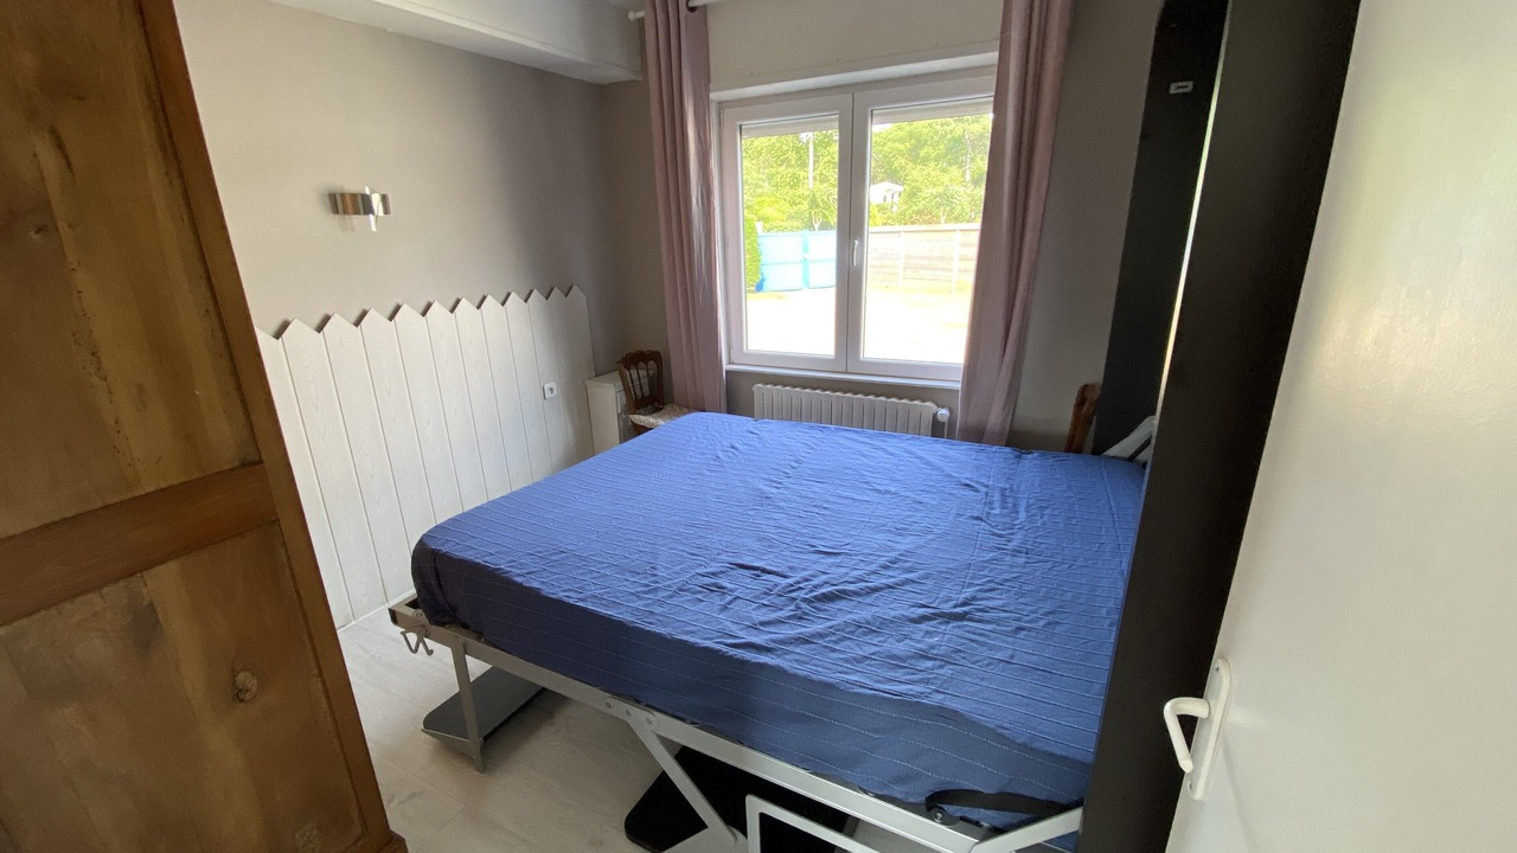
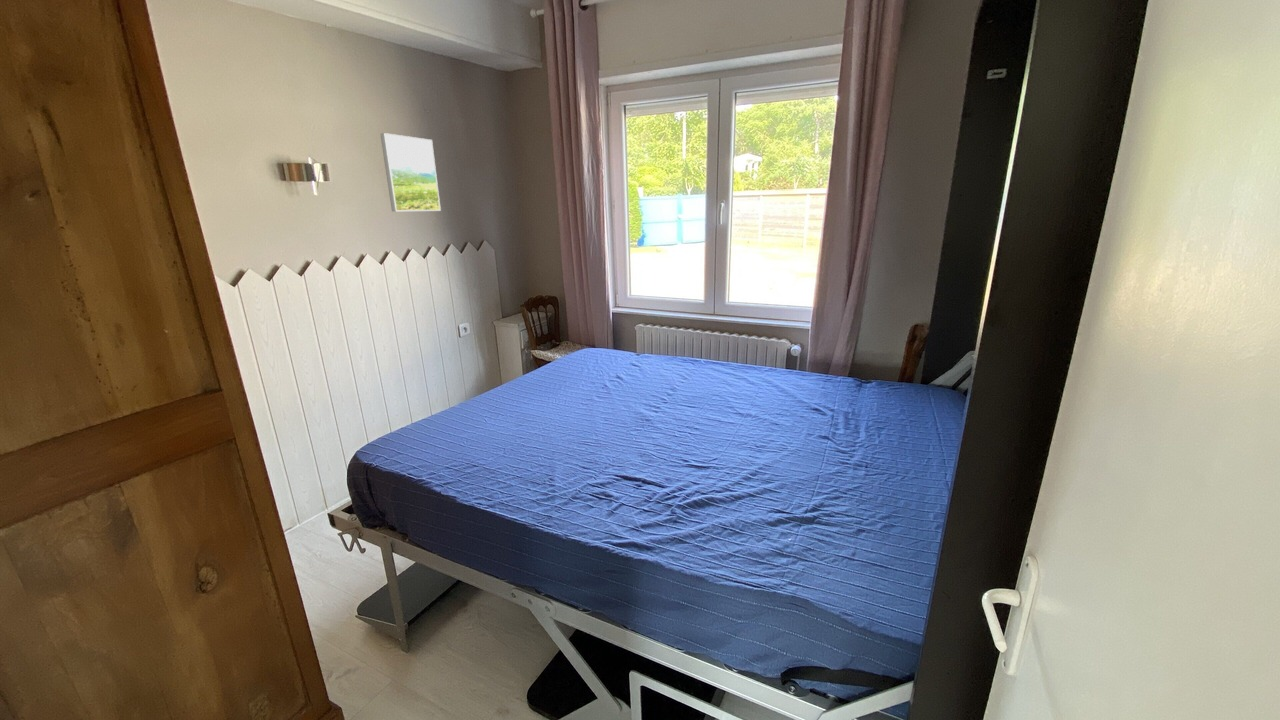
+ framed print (412, 174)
